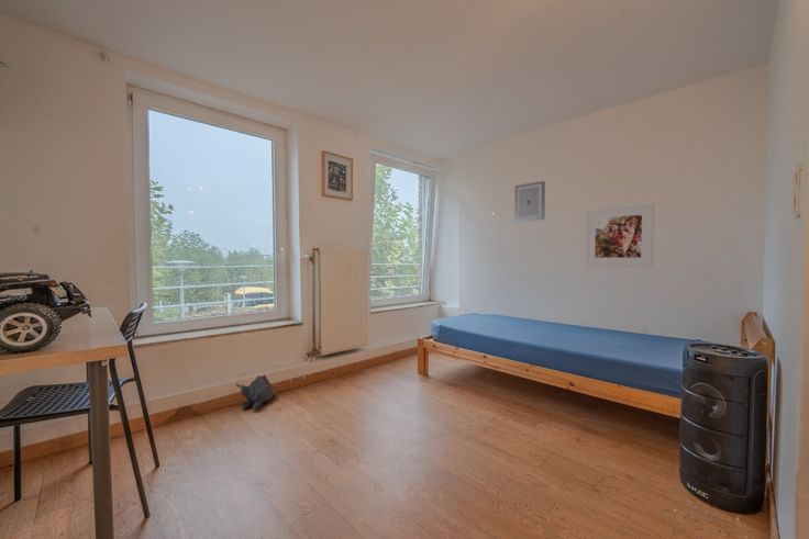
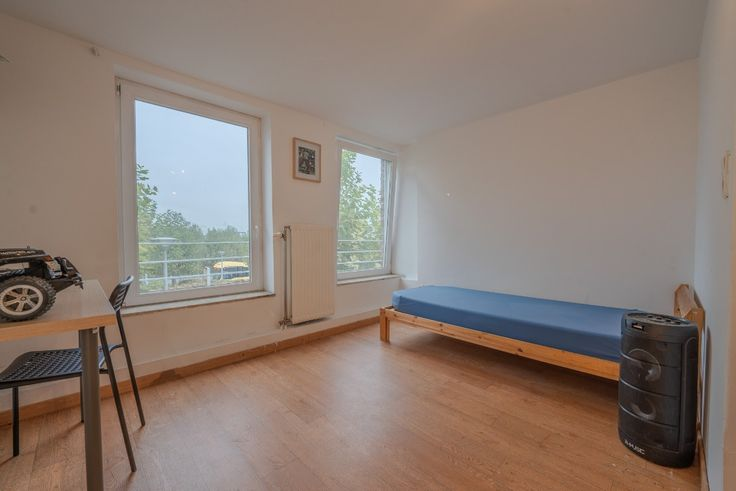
- plush toy (259, 390)
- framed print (617, 237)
- wall art (529, 202)
